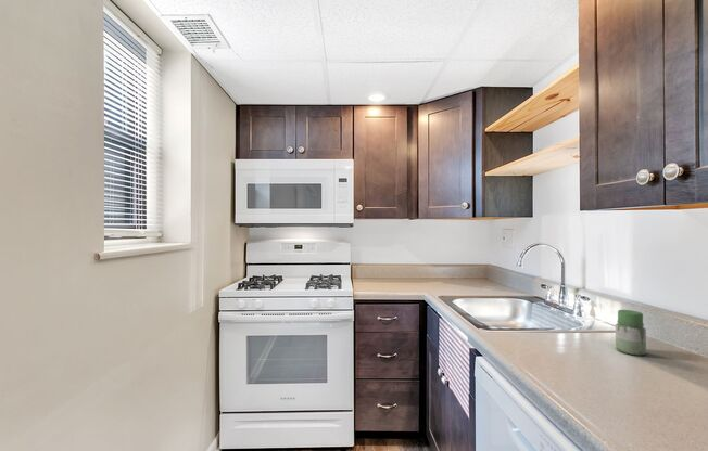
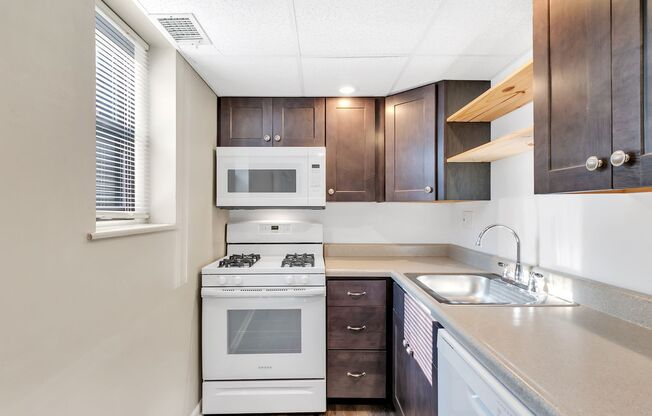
- jar (630, 331)
